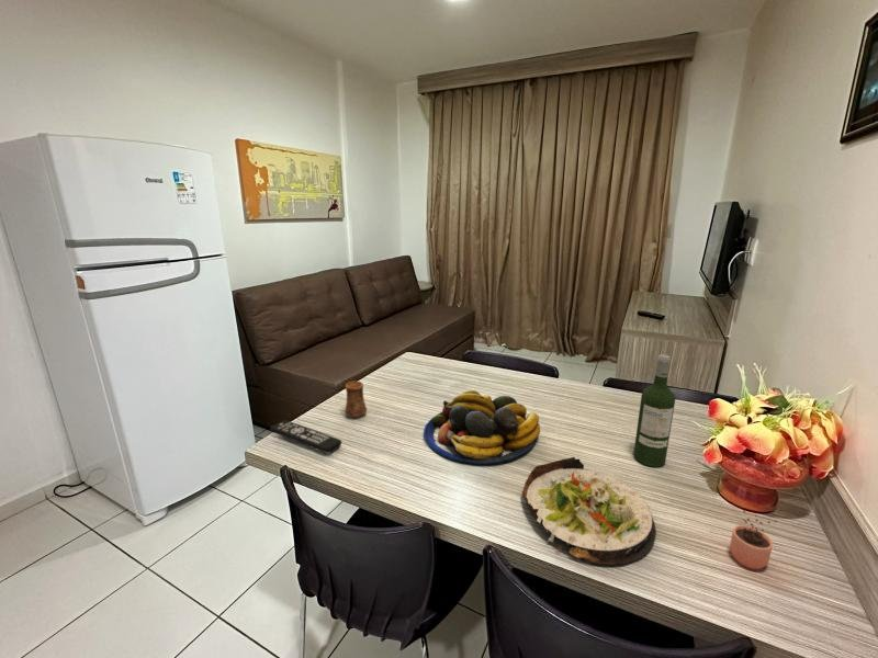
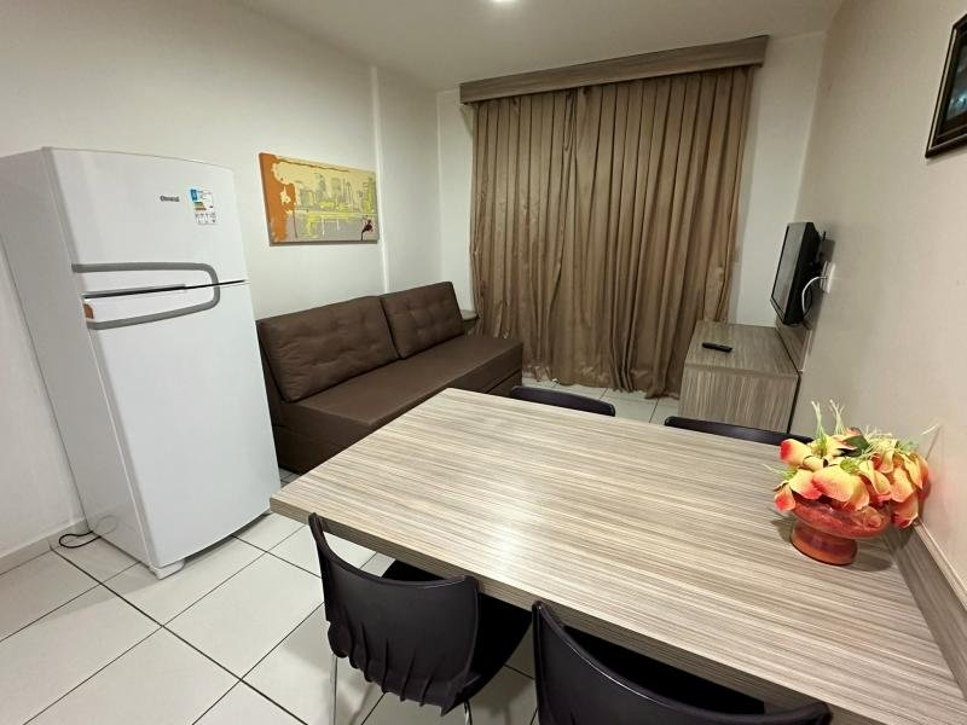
- cup (354, 399)
- cocoa (753, 534)
- salad plate (589, 503)
- fruit bowl (479, 413)
- remote control (305, 435)
- wine bottle (656, 409)
